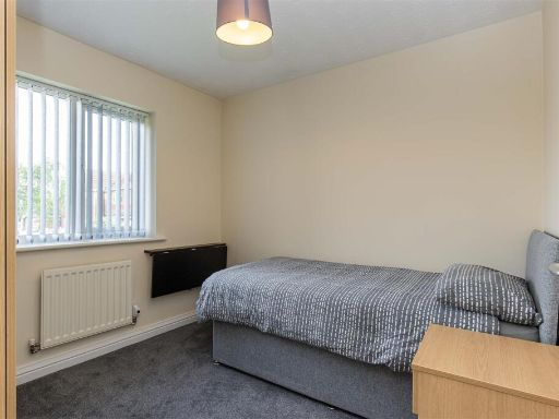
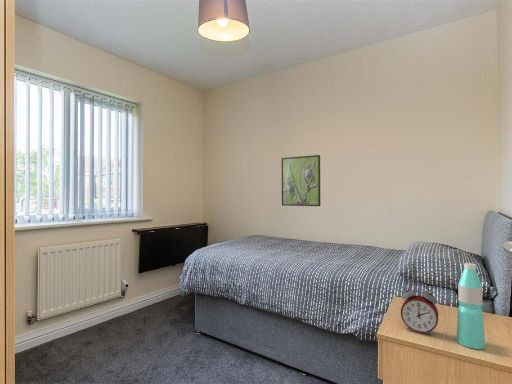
+ water bottle (470, 303)
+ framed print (300, 181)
+ alarm clock (419, 306)
